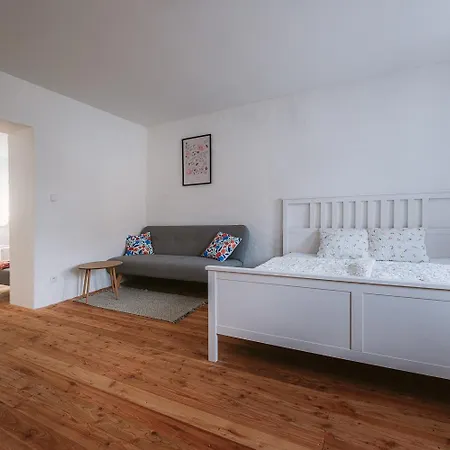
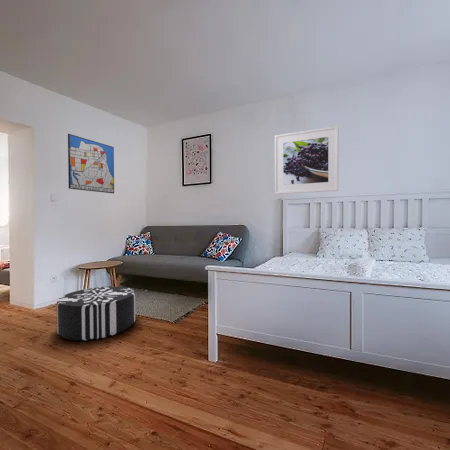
+ wall art (93, 166)
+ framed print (305, 161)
+ pouf (98, 310)
